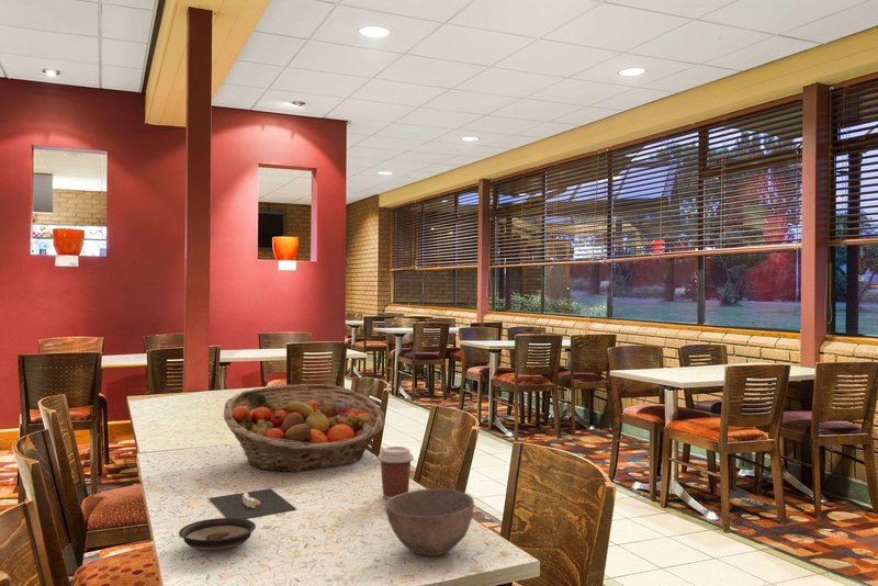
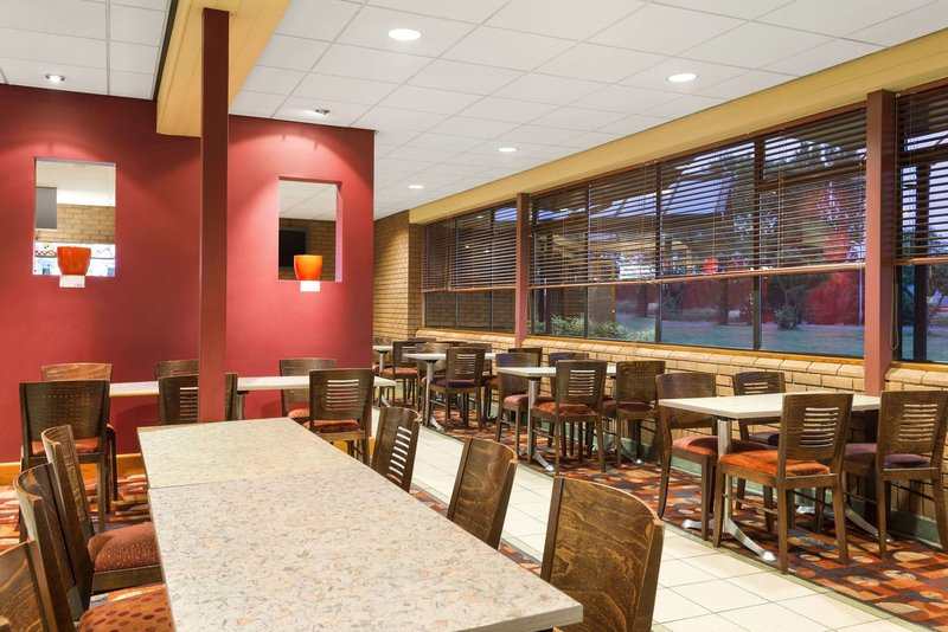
- architectural model (251, 499)
- coffee cup (395, 472)
- saucer (217, 537)
- fruit basket (305, 425)
- bowl (429, 525)
